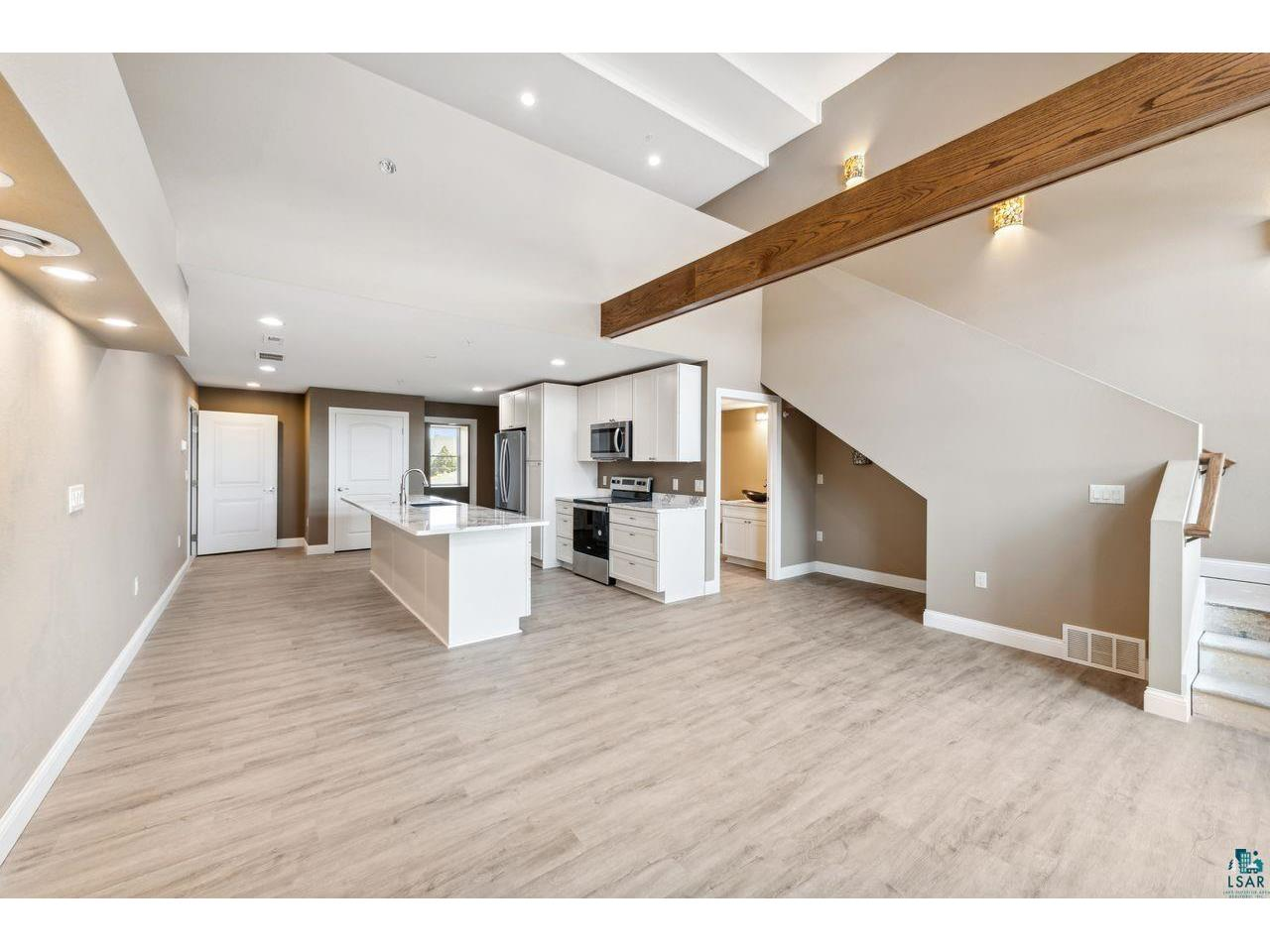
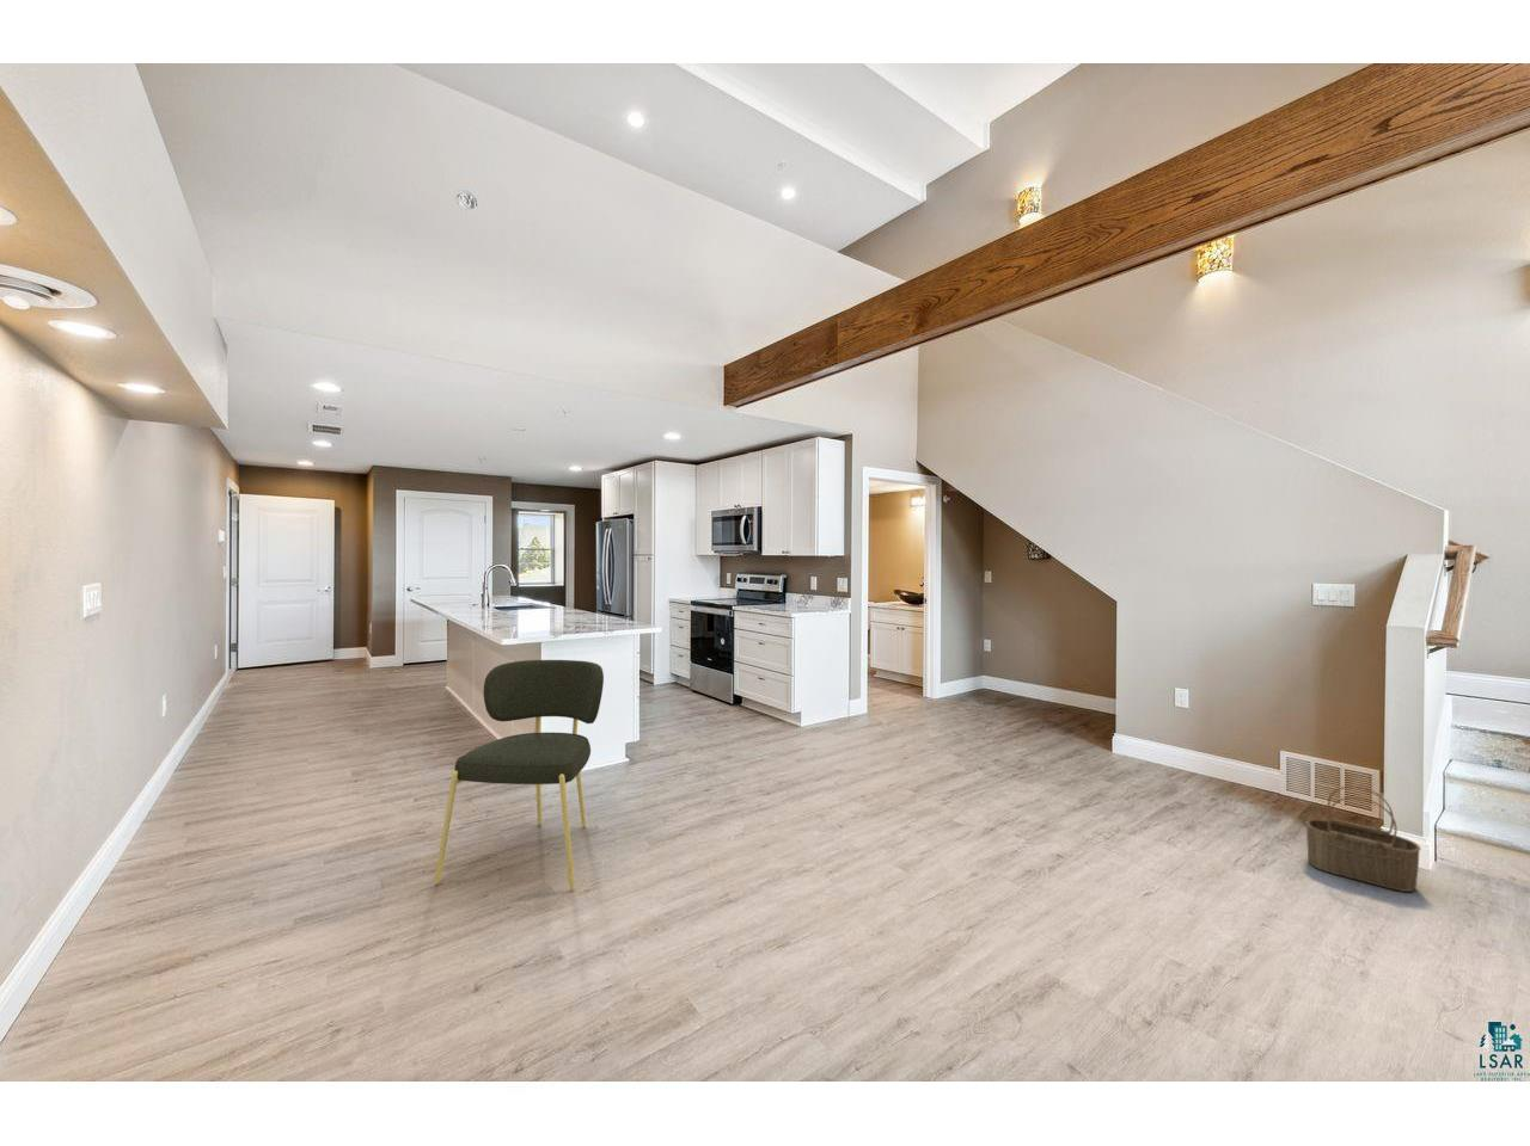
+ dining chair (535, 761)
+ wicker basket (1360, 833)
